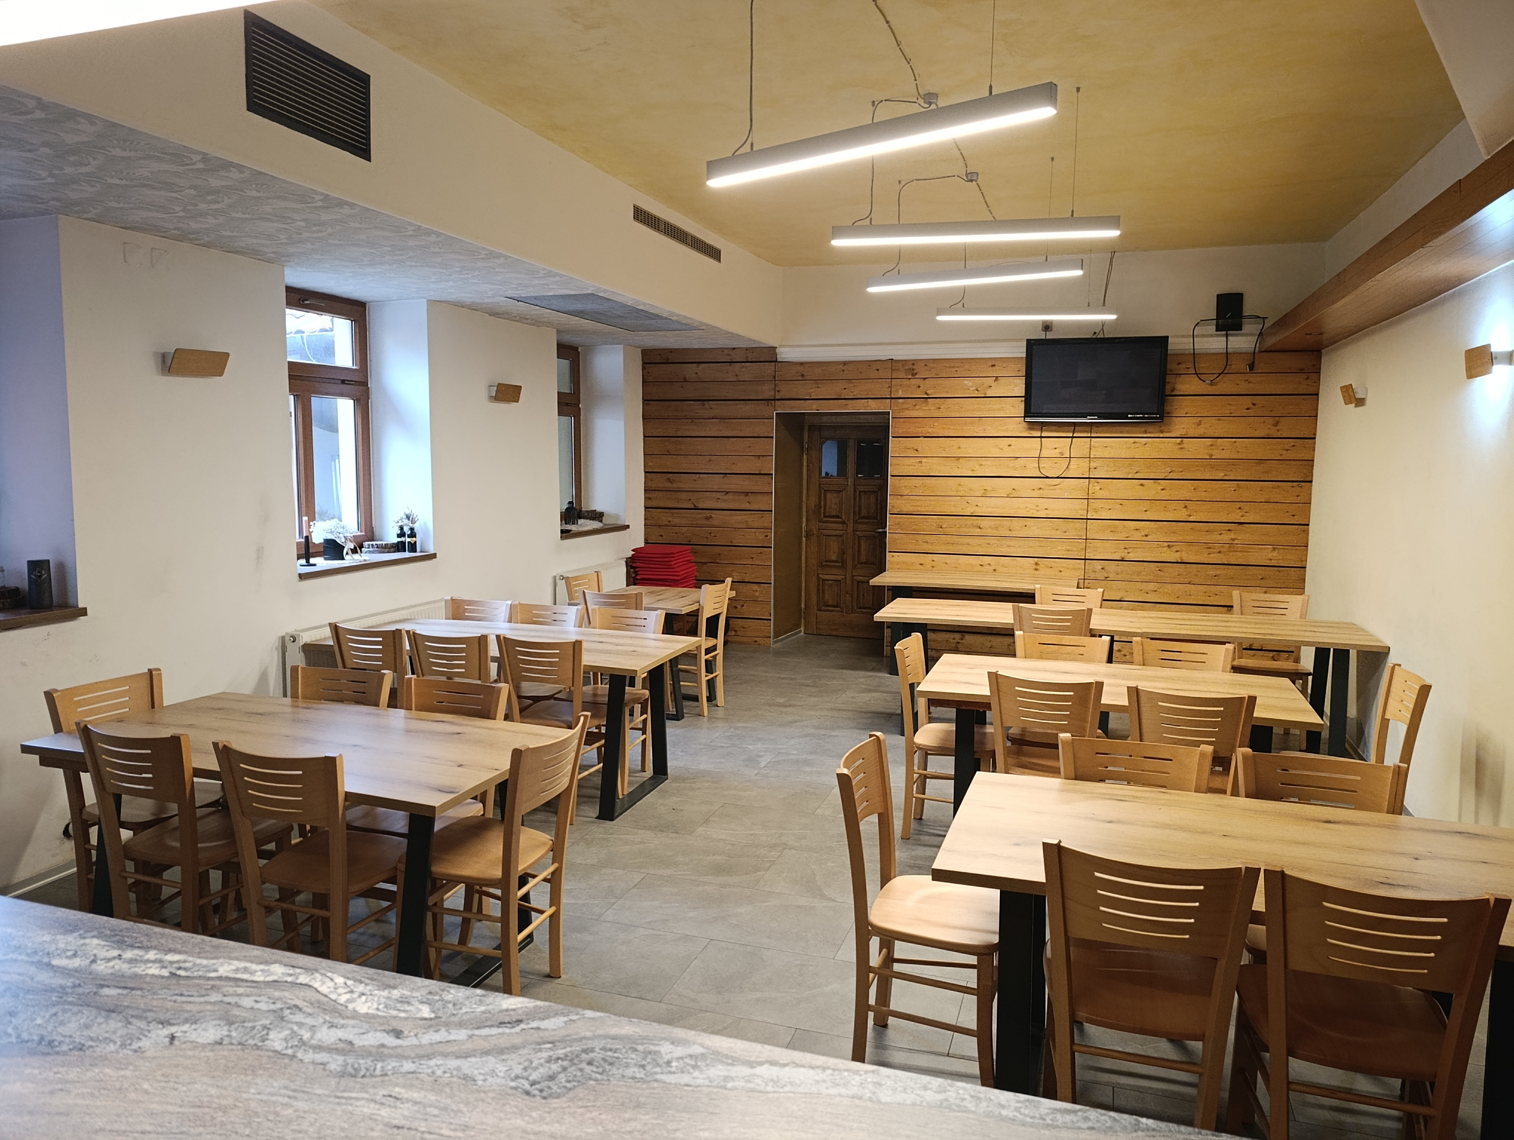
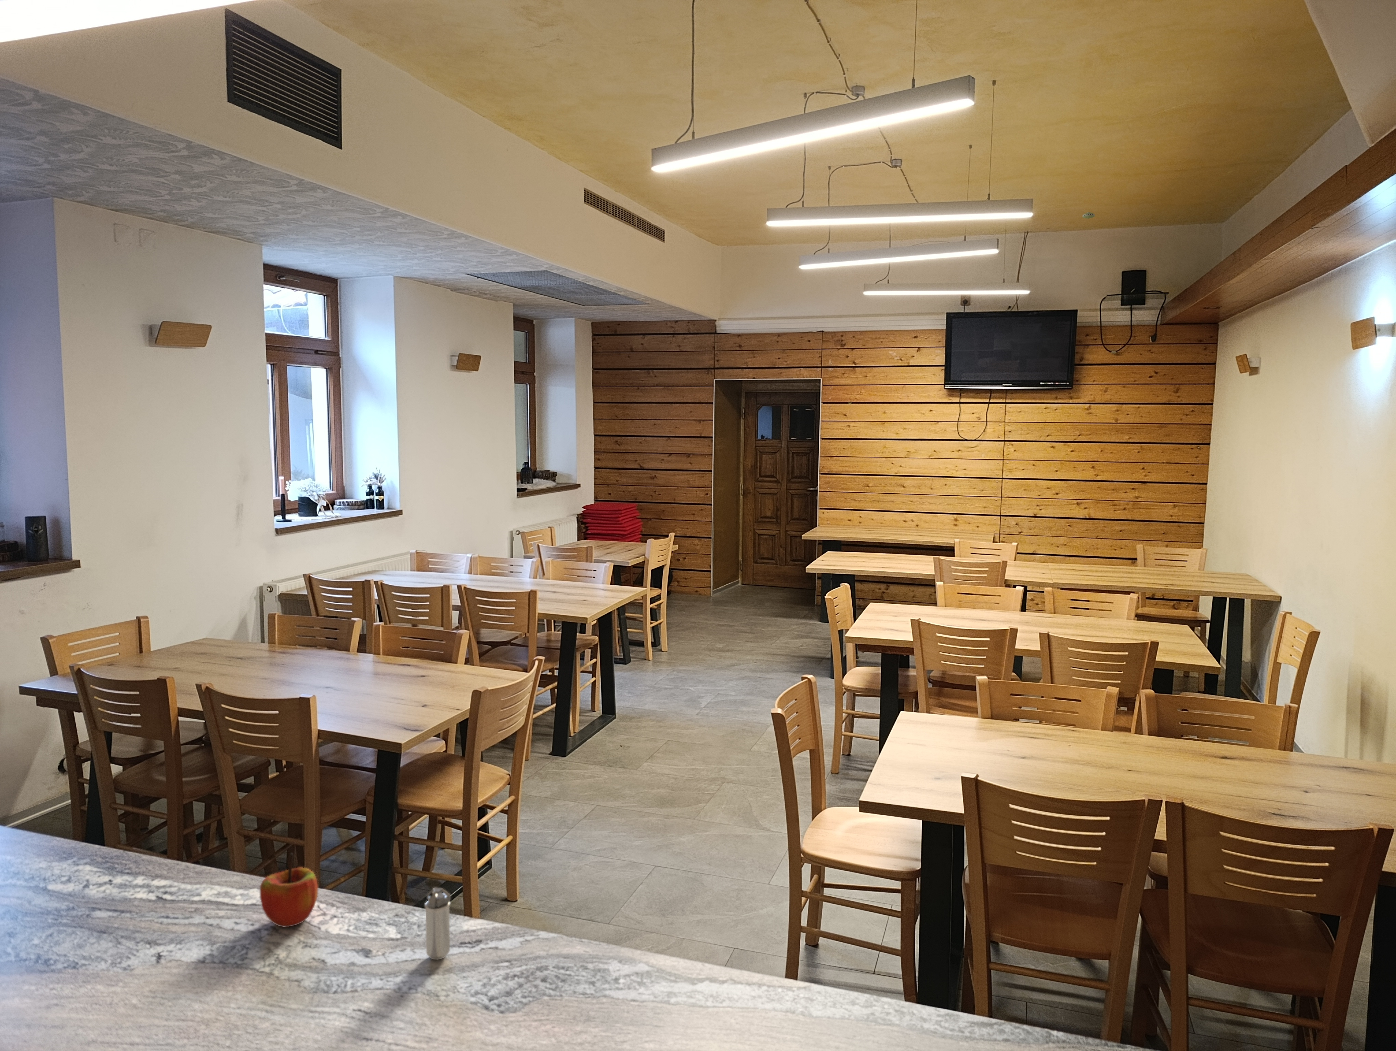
+ apple (290, 888)
+ shaker (438, 922)
+ smoke detector (1088, 215)
